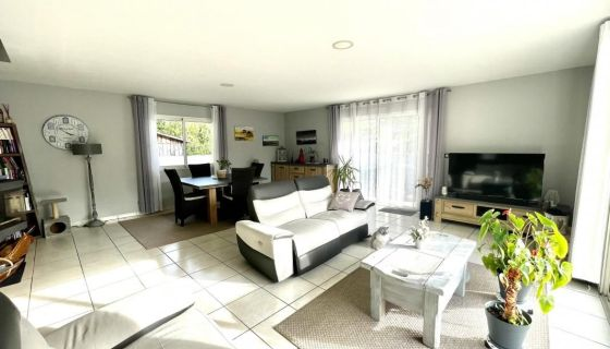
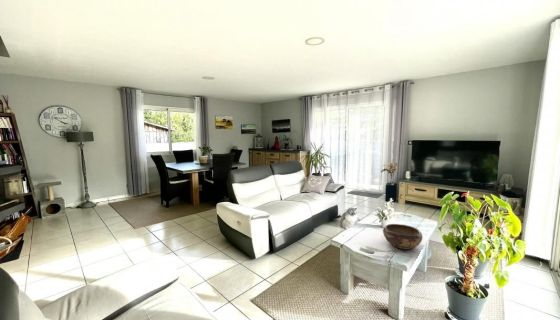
+ decorative bowl (401, 237)
